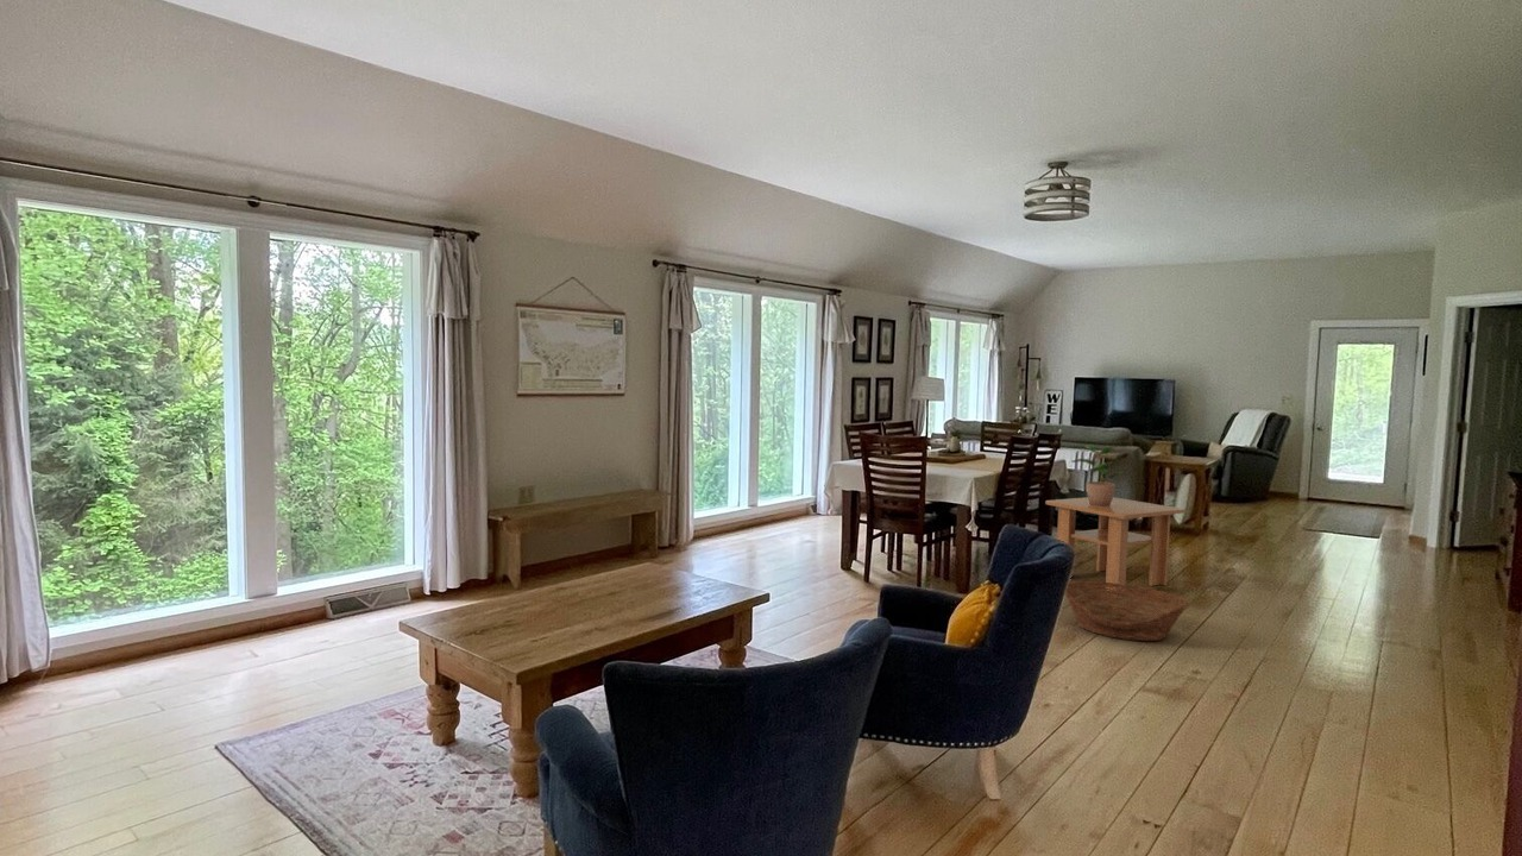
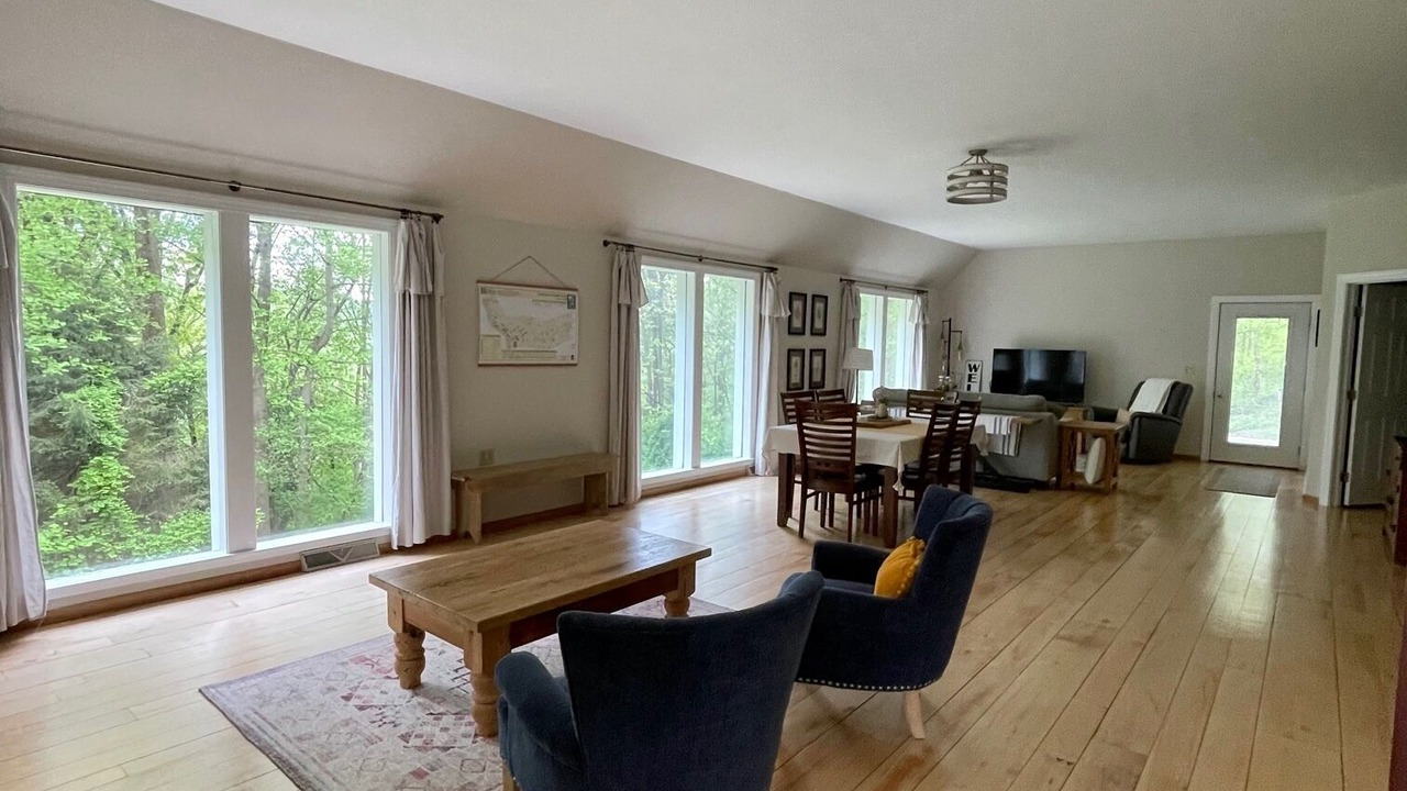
- potted plant (1101, 473)
- coffee table (1112, 542)
- basket (1121, 611)
